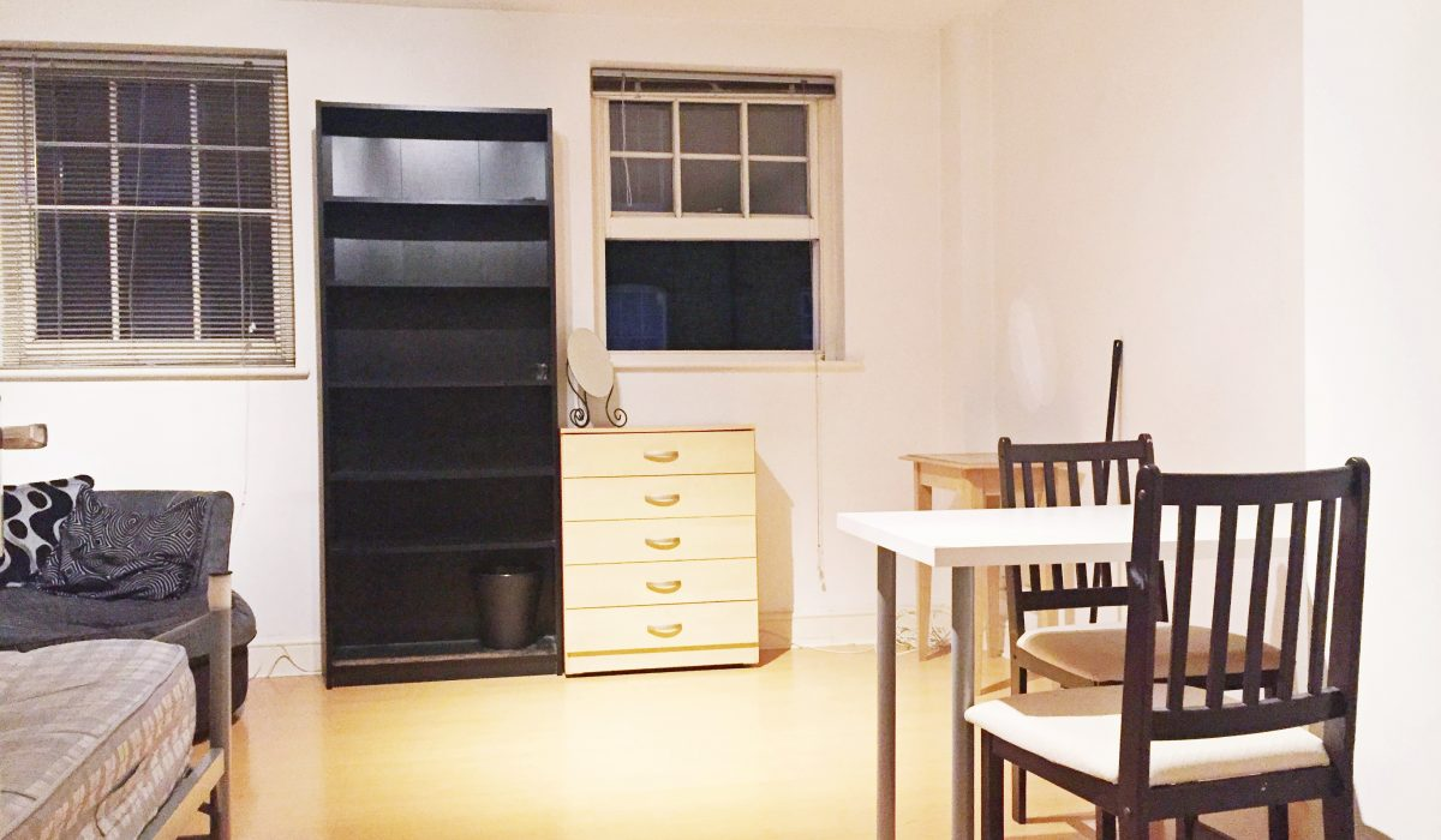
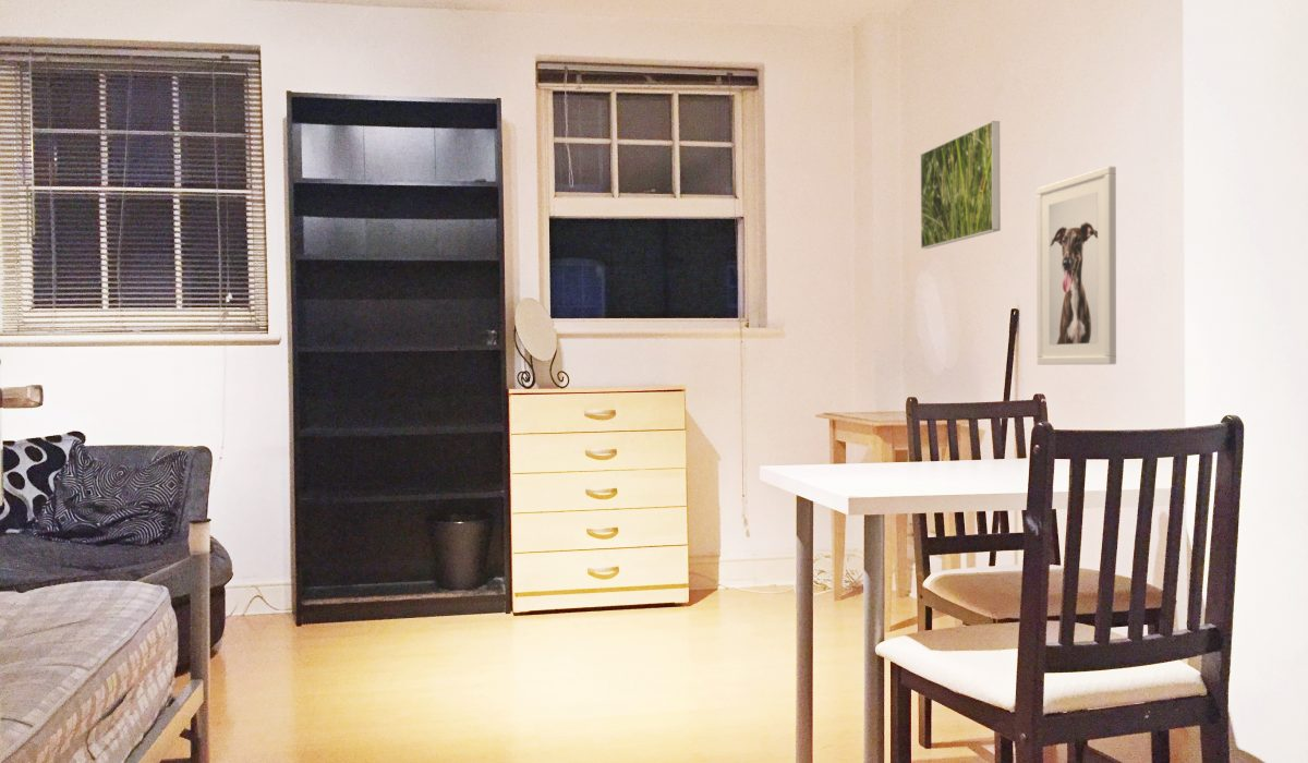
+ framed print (957, 189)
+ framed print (1074, 270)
